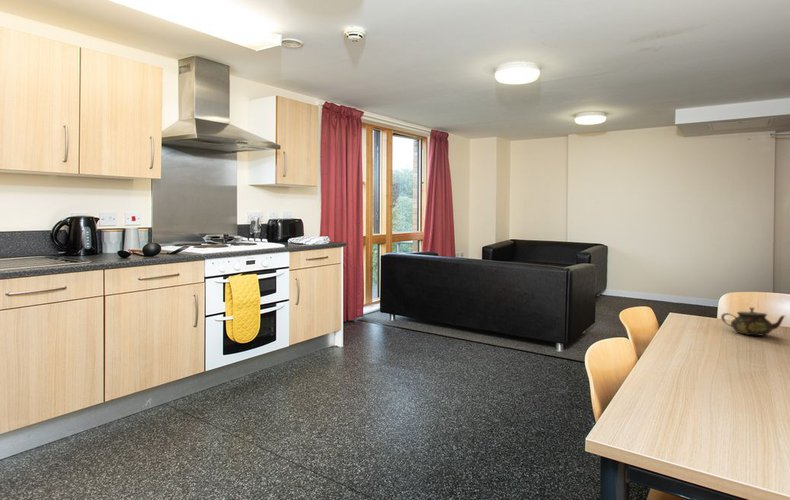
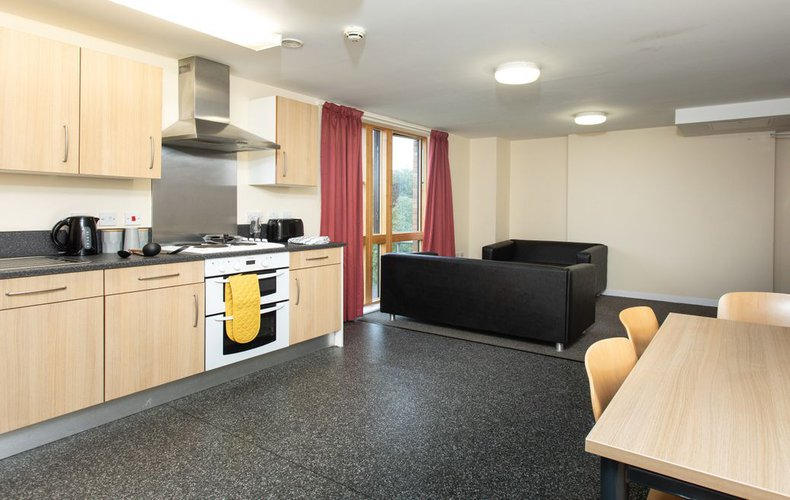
- teapot (752, 320)
